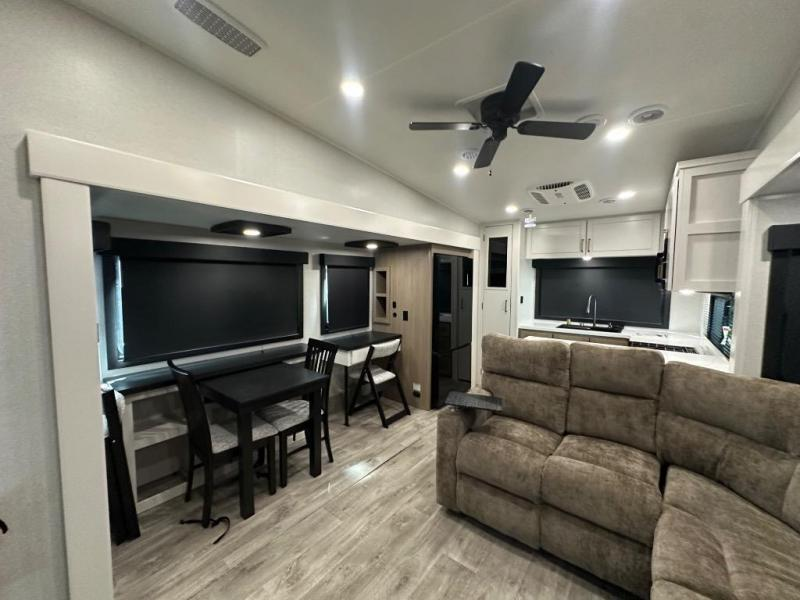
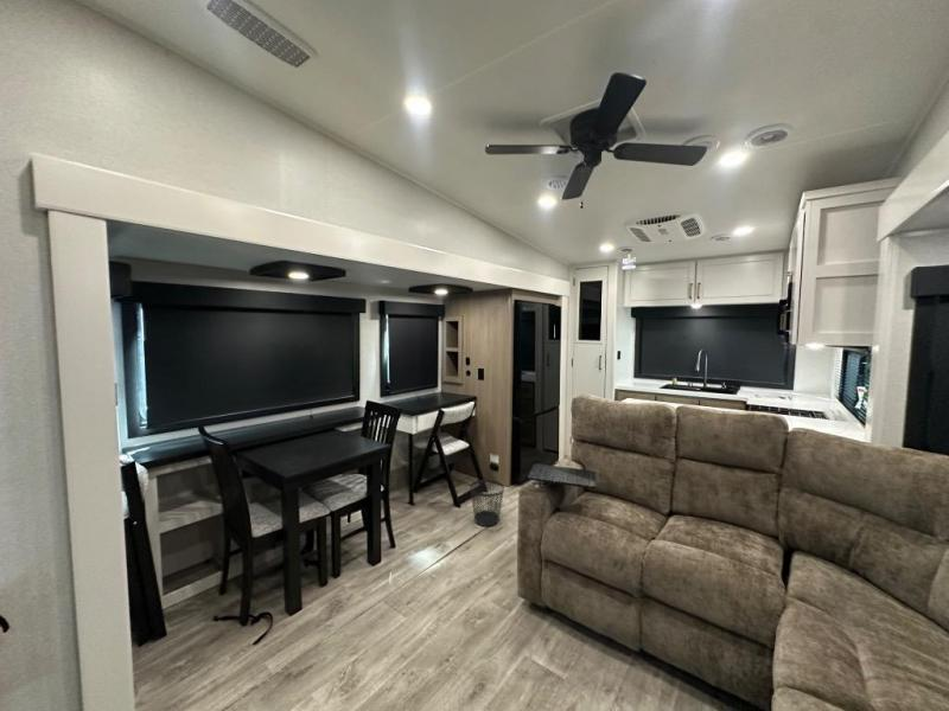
+ wastebasket (486, 502)
